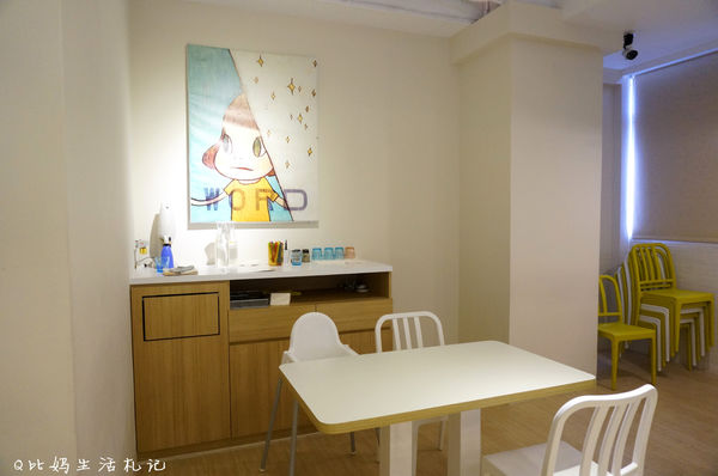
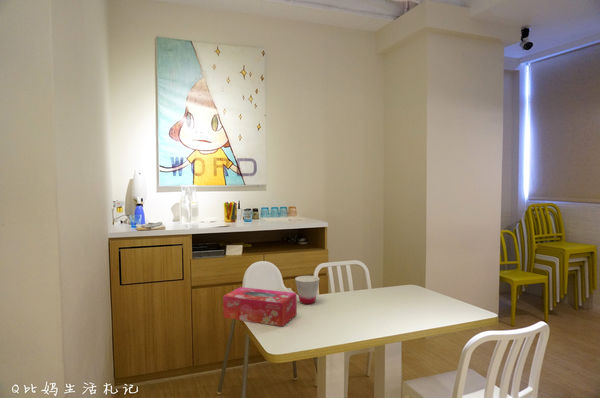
+ tissue box (260, 305)
+ cup (307, 290)
